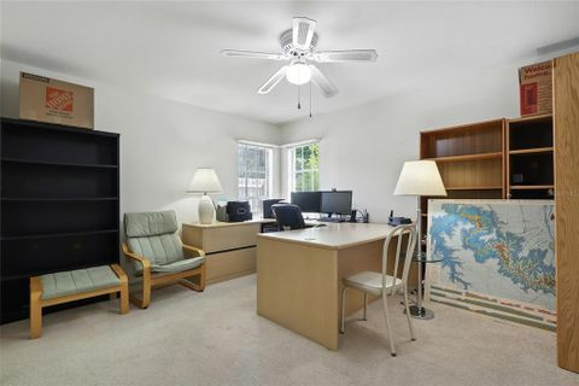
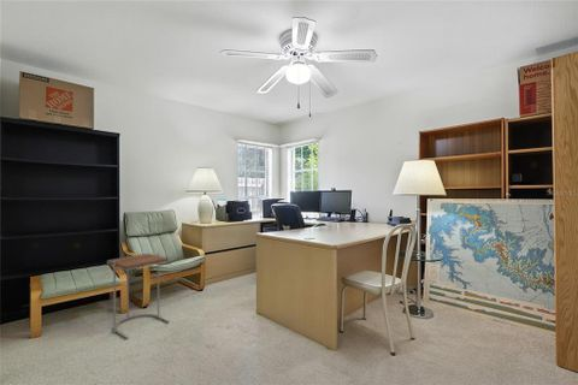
+ side table (128, 290)
